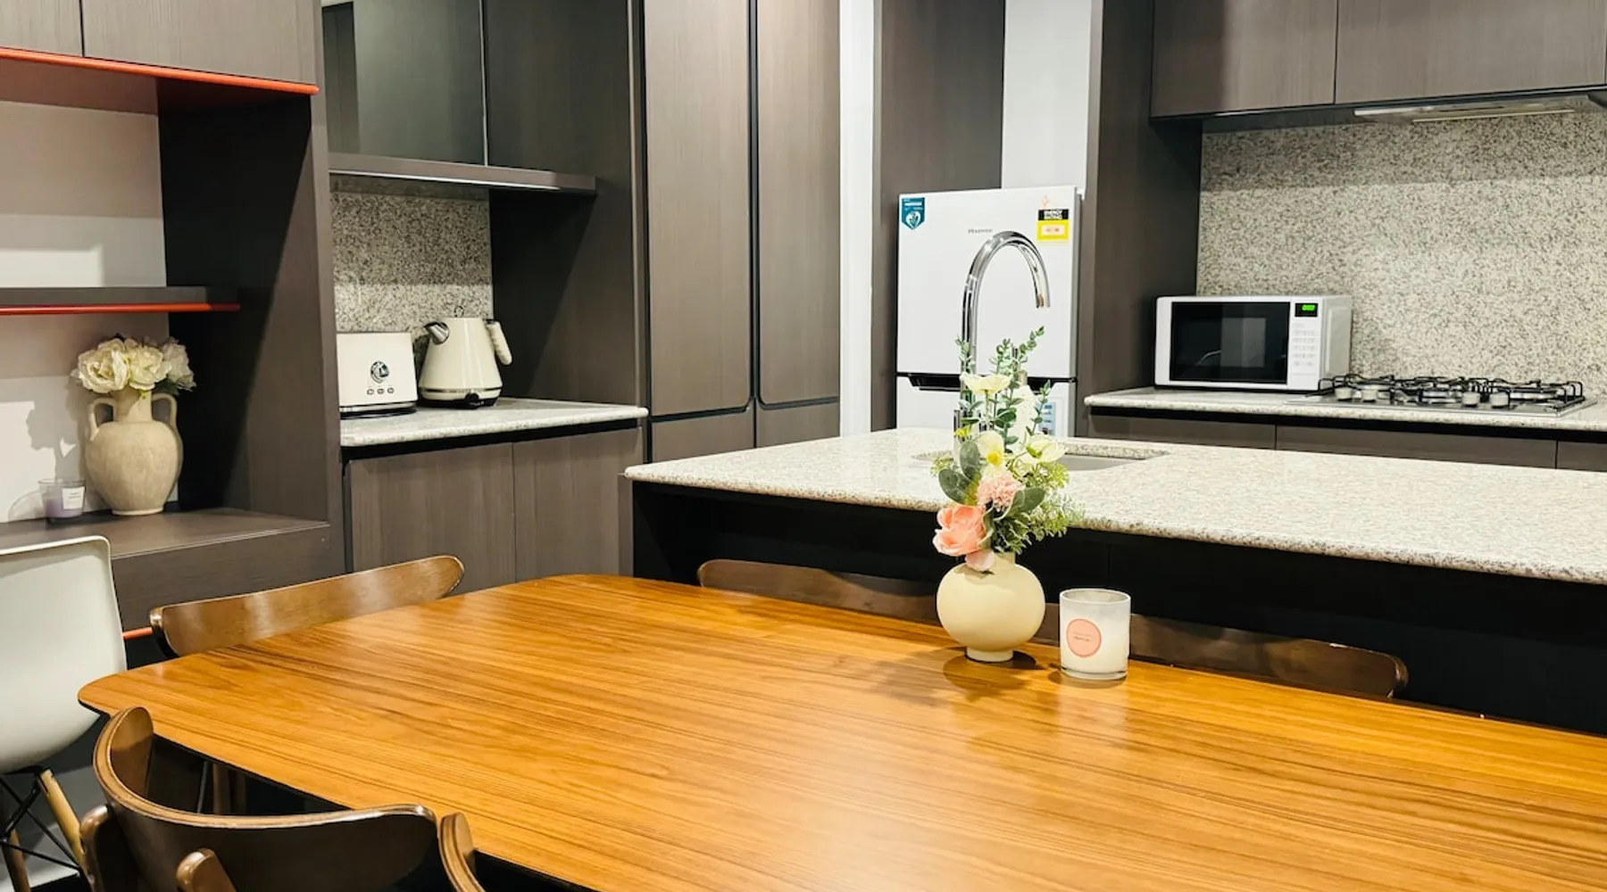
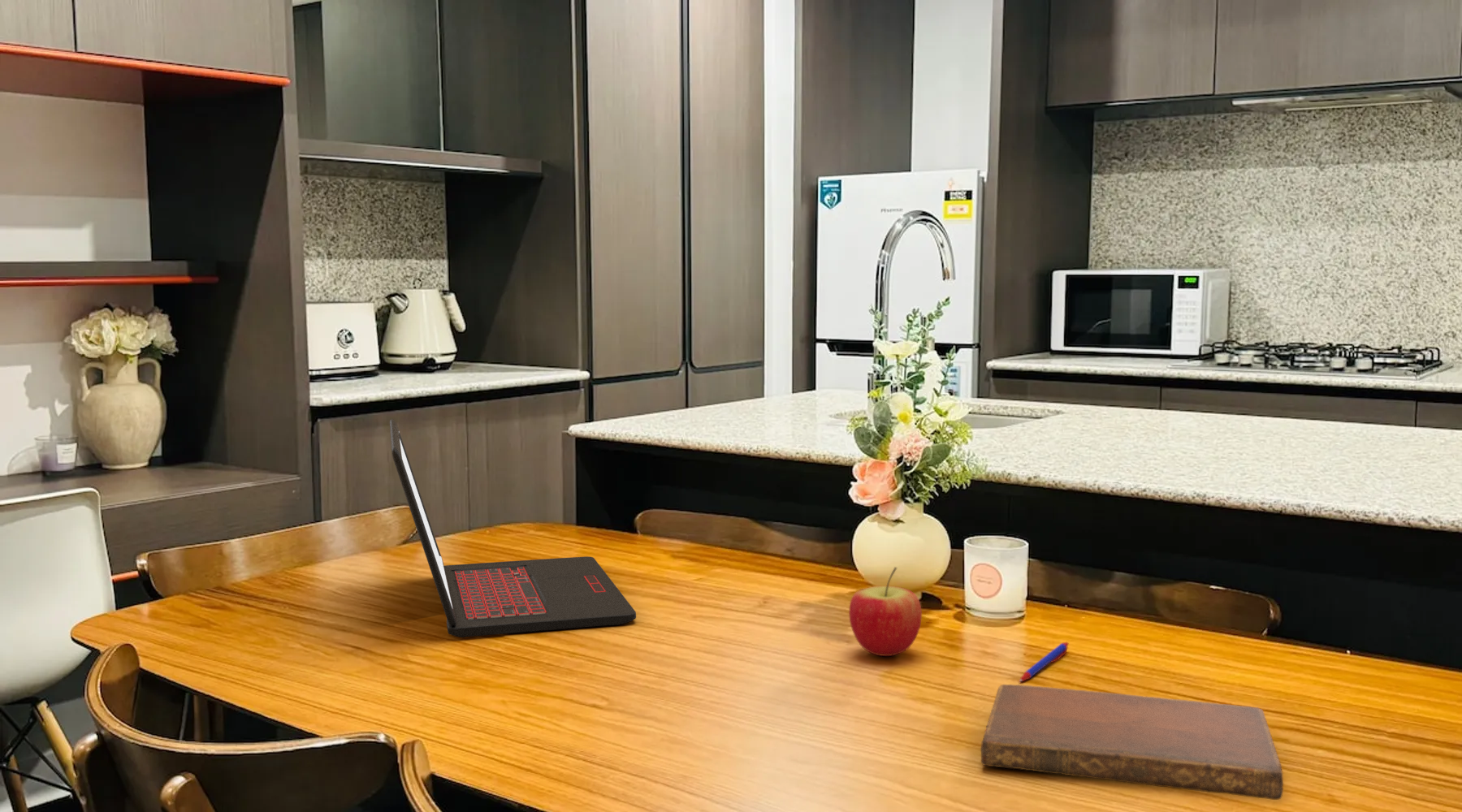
+ pen (1044, 661)
+ notebook (1127, 736)
+ laptop (506, 561)
+ apple (885, 611)
